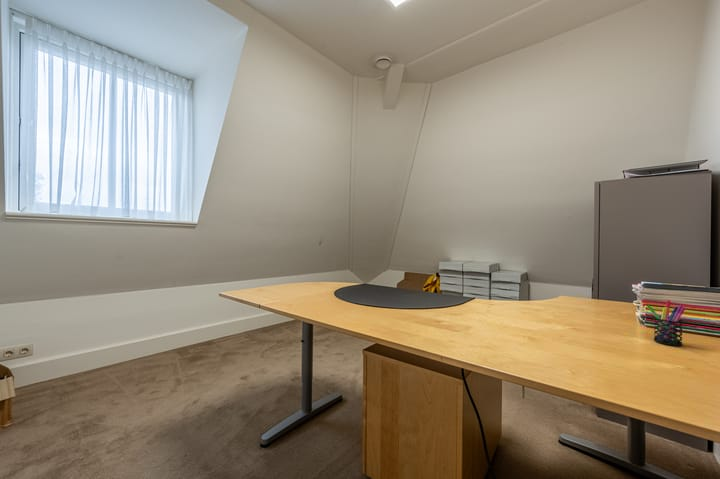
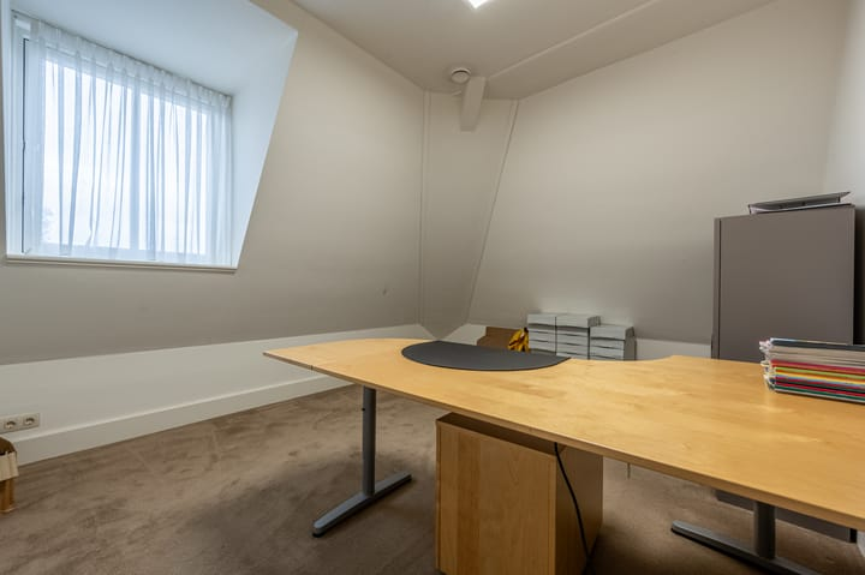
- pen holder (664, 321)
